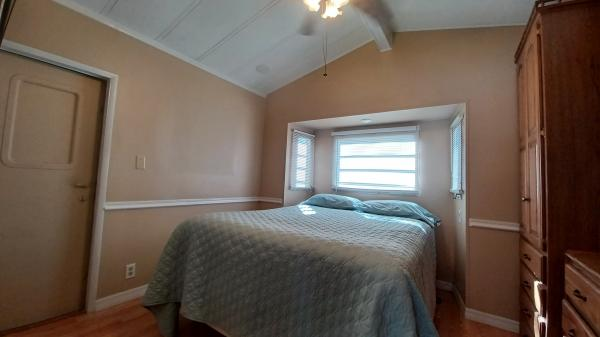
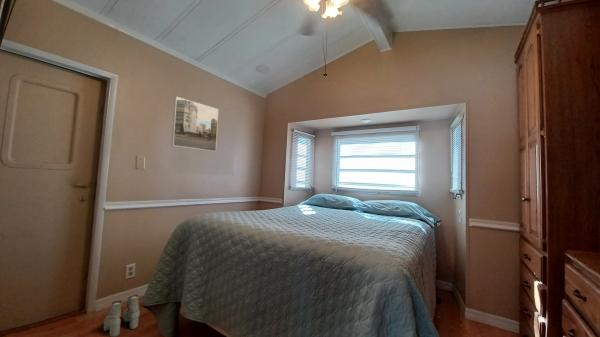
+ boots (121, 311)
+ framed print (196, 126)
